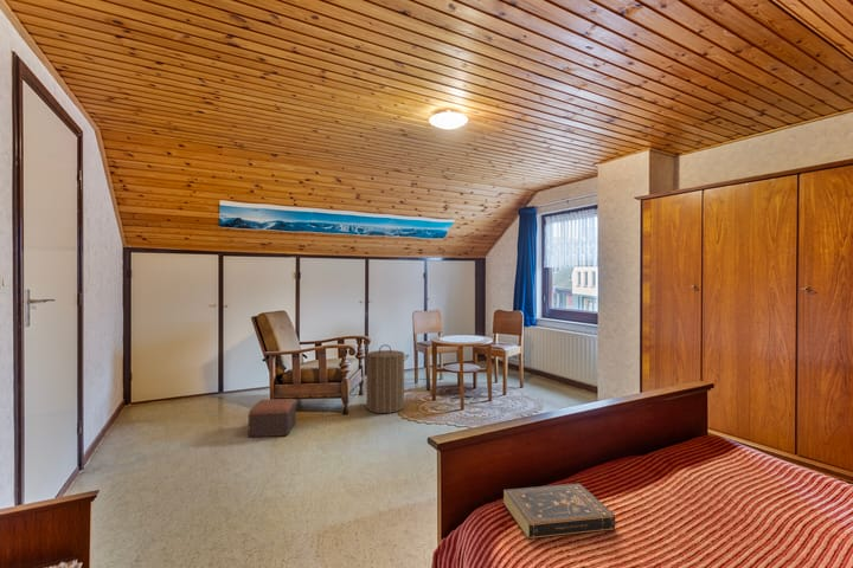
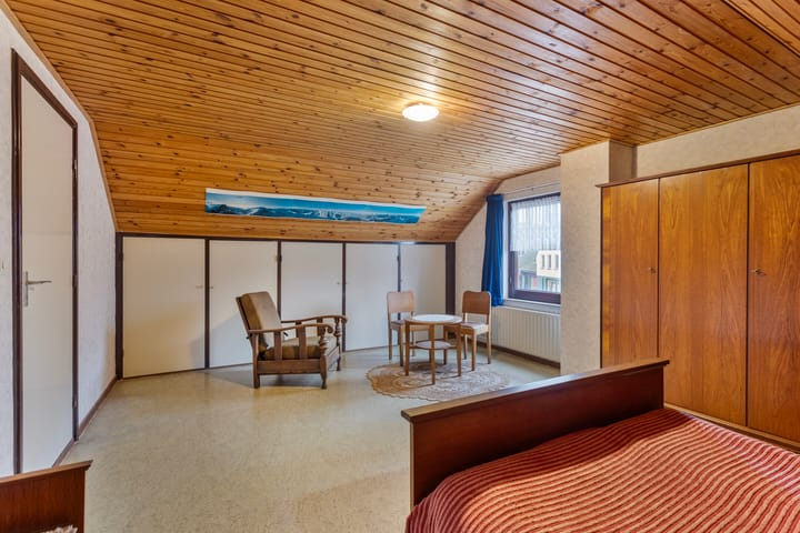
- book (556, 508)
- laundry hamper (385, 375)
- footstool (272, 415)
